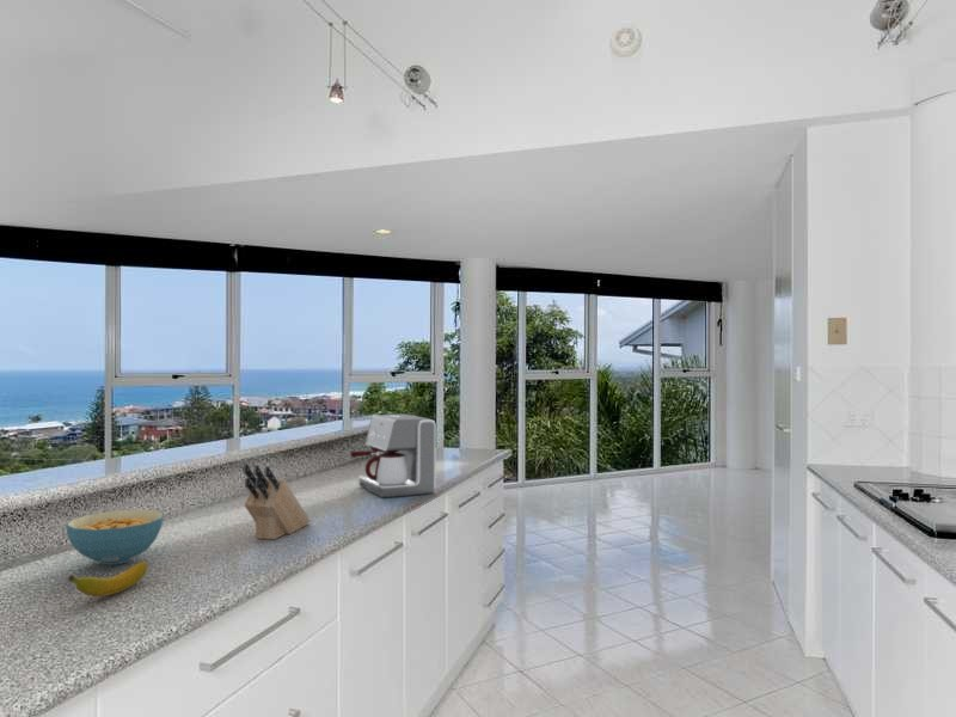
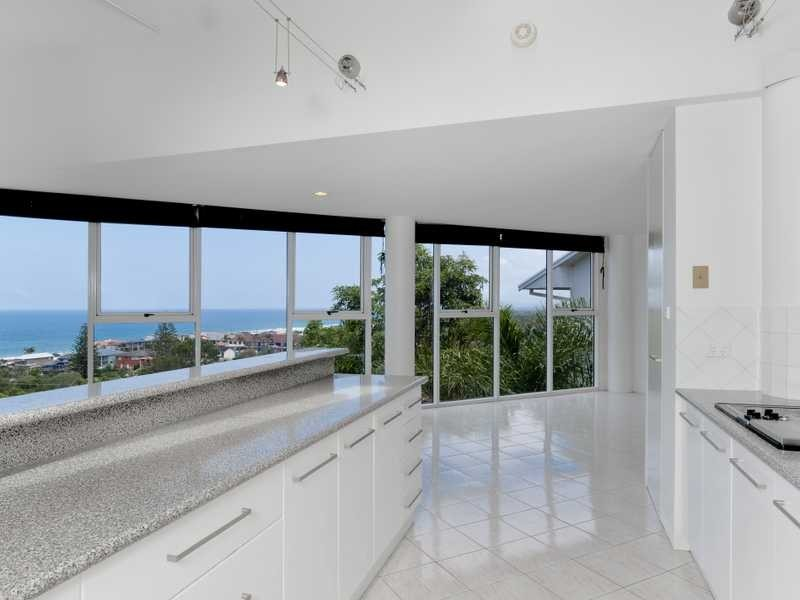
- cereal bowl (116, 539)
- coffee maker (397, 453)
- banana (110, 577)
- knife block (275, 496)
